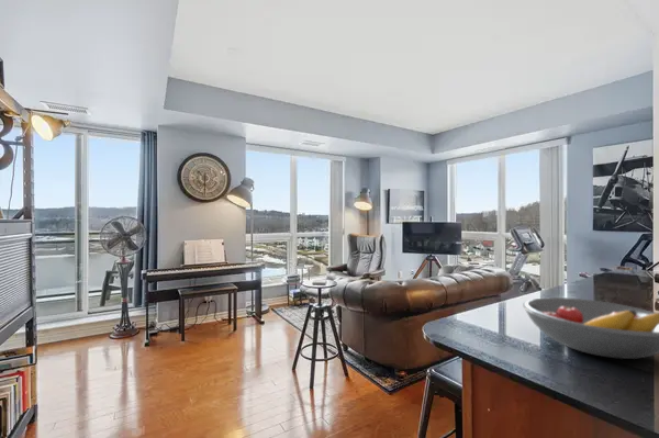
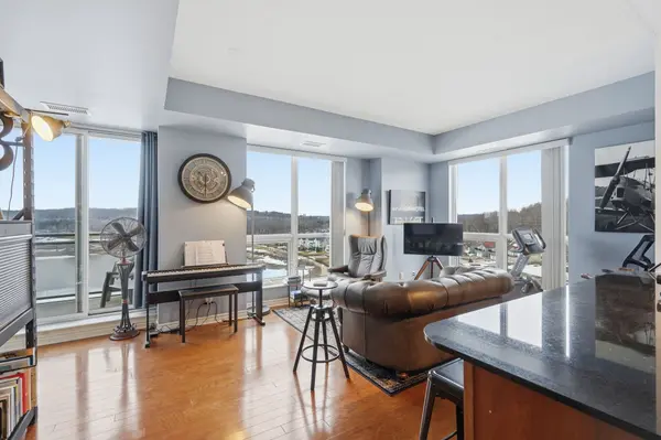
- fruit bowl (594, 325)
